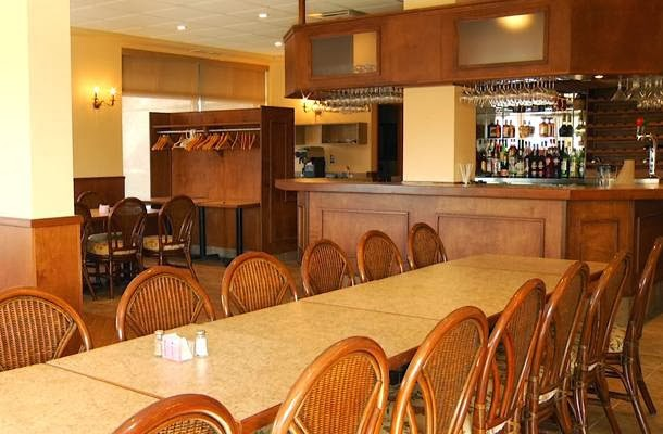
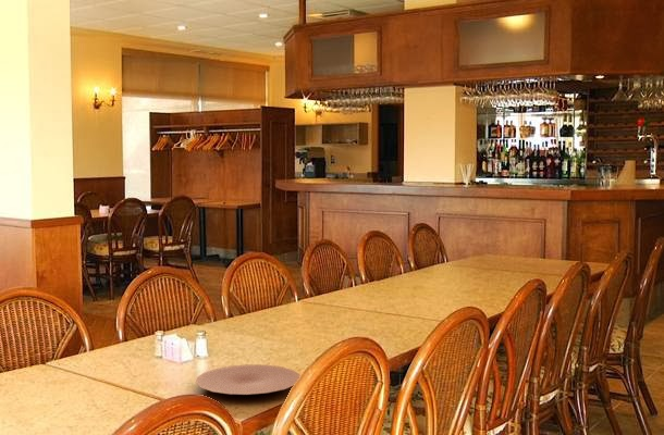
+ plate (248, 382)
